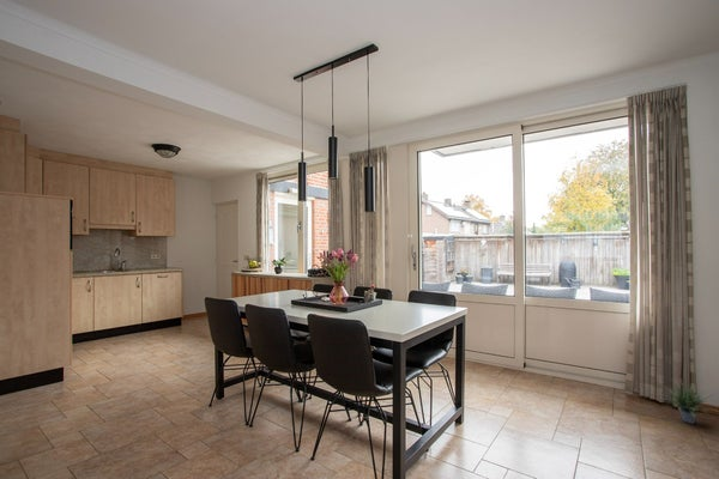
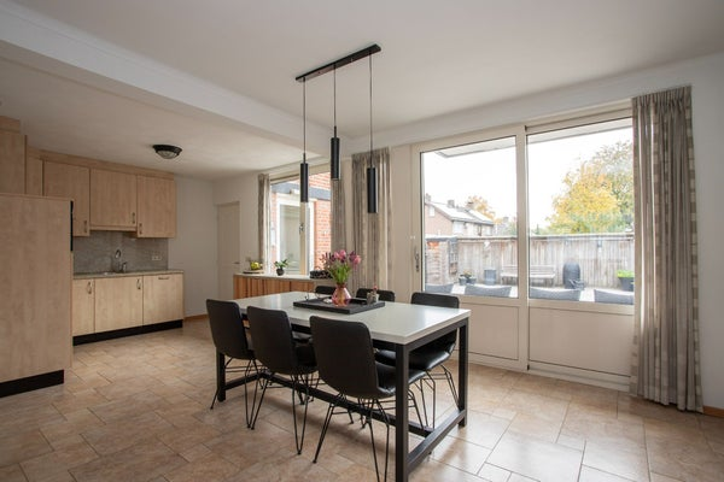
- potted plant (688, 398)
